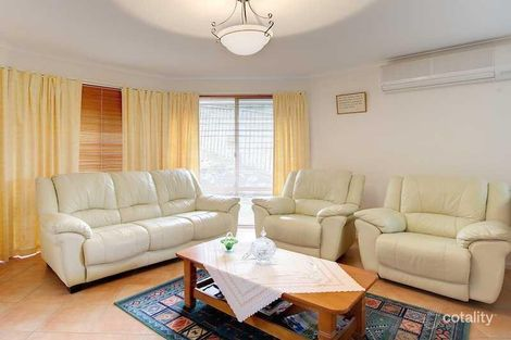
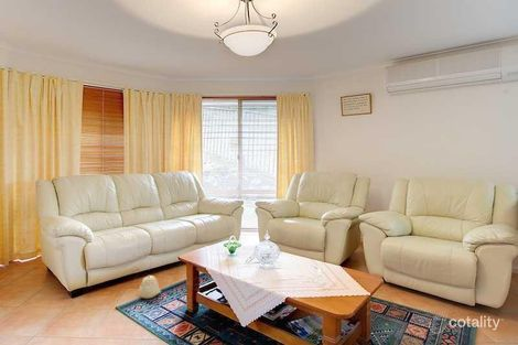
+ plush toy (150, 283)
